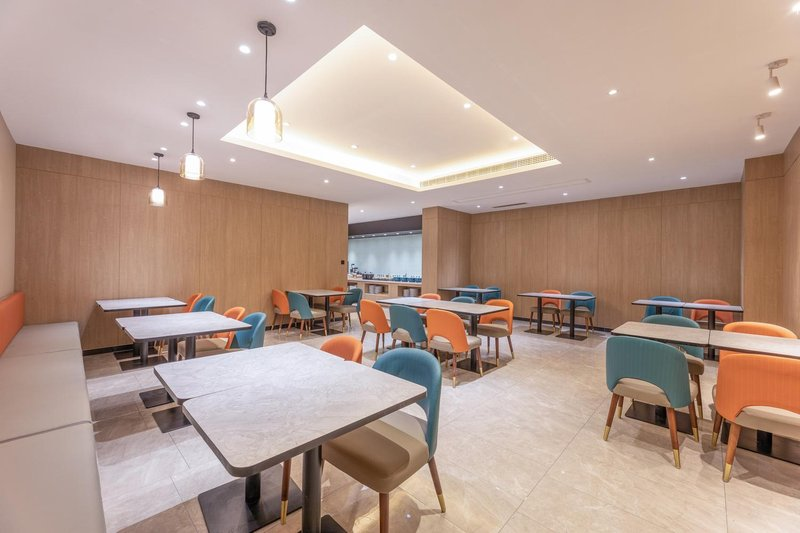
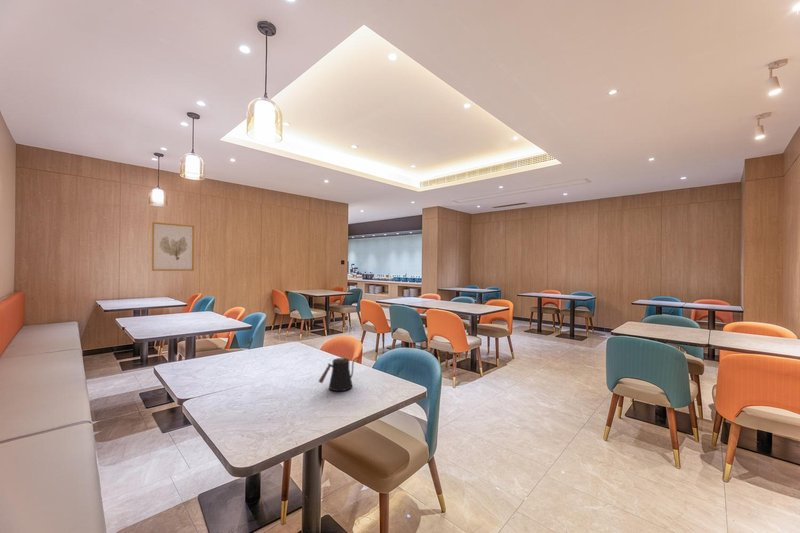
+ wall art (173, 247)
+ kettle (339, 373)
